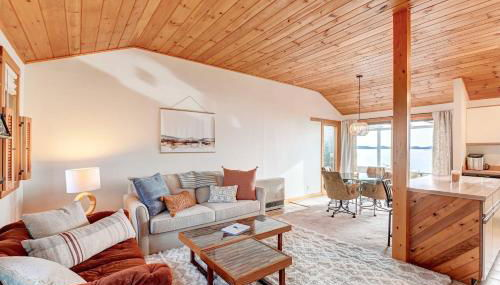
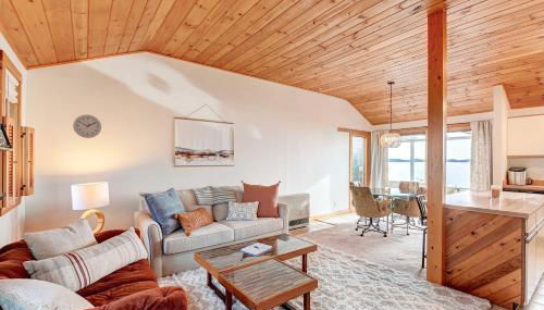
+ wall clock (87, 126)
